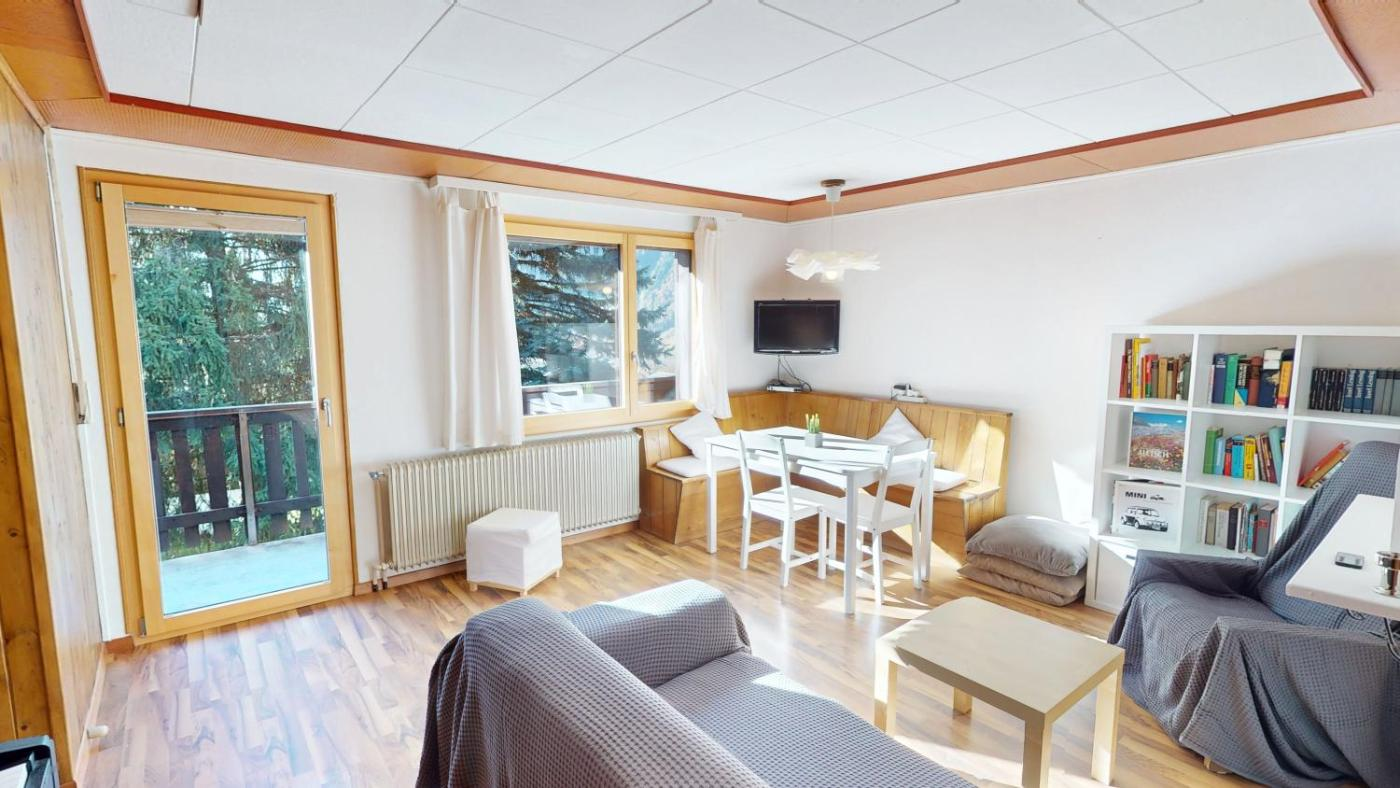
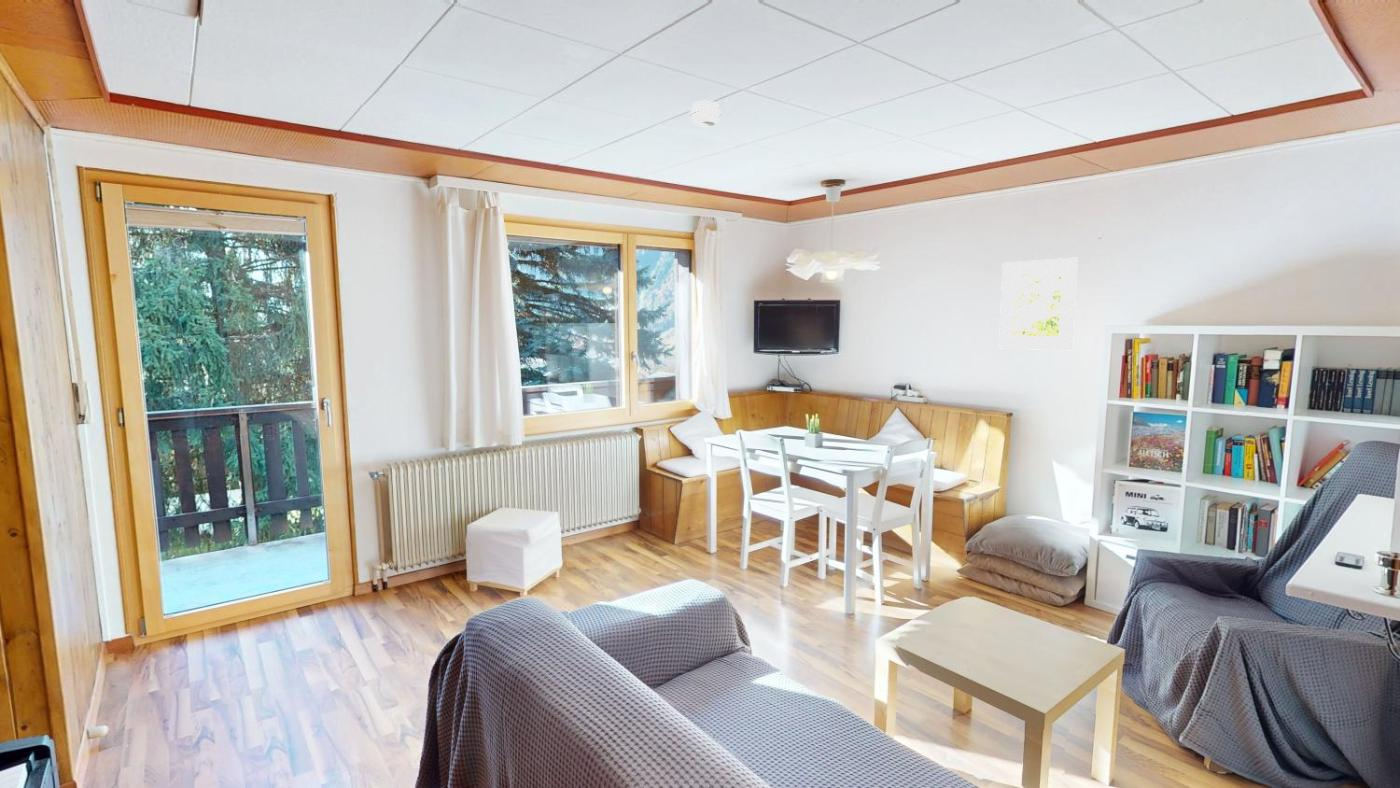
+ smoke detector (705, 114)
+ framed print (1036, 305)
